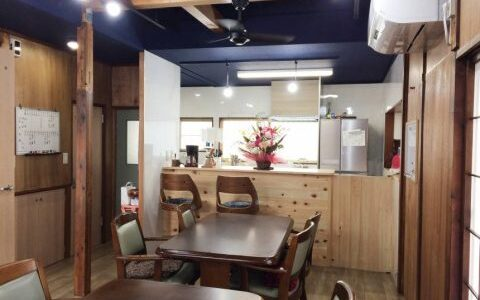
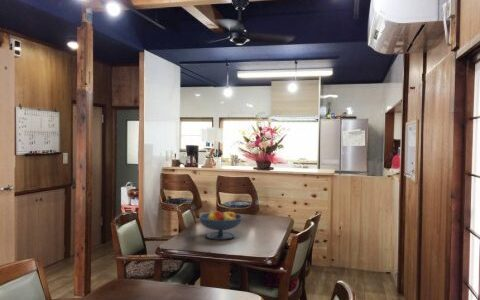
+ fruit bowl (220, 222)
